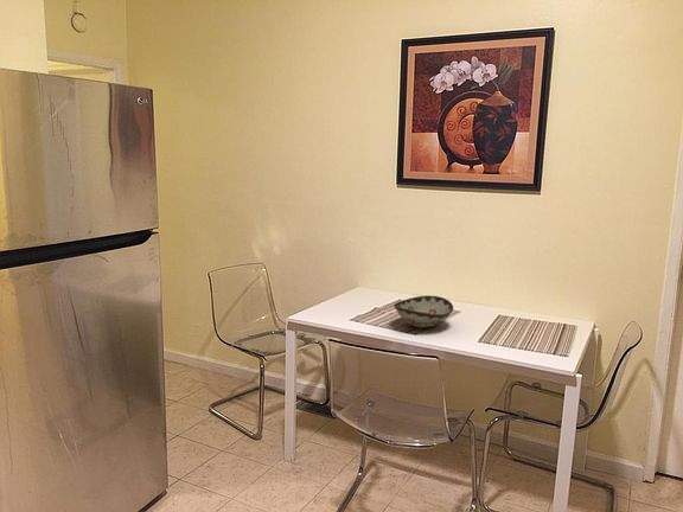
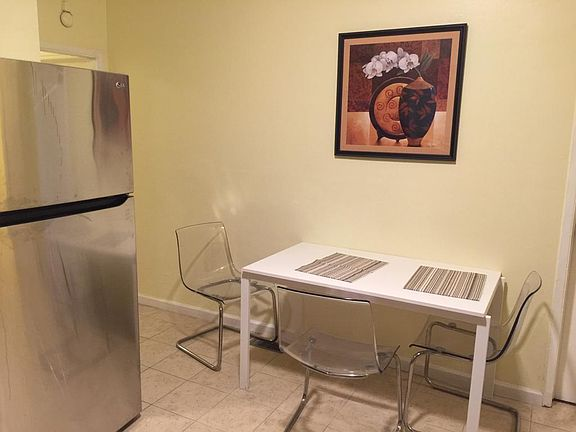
- decorative bowl (422, 313)
